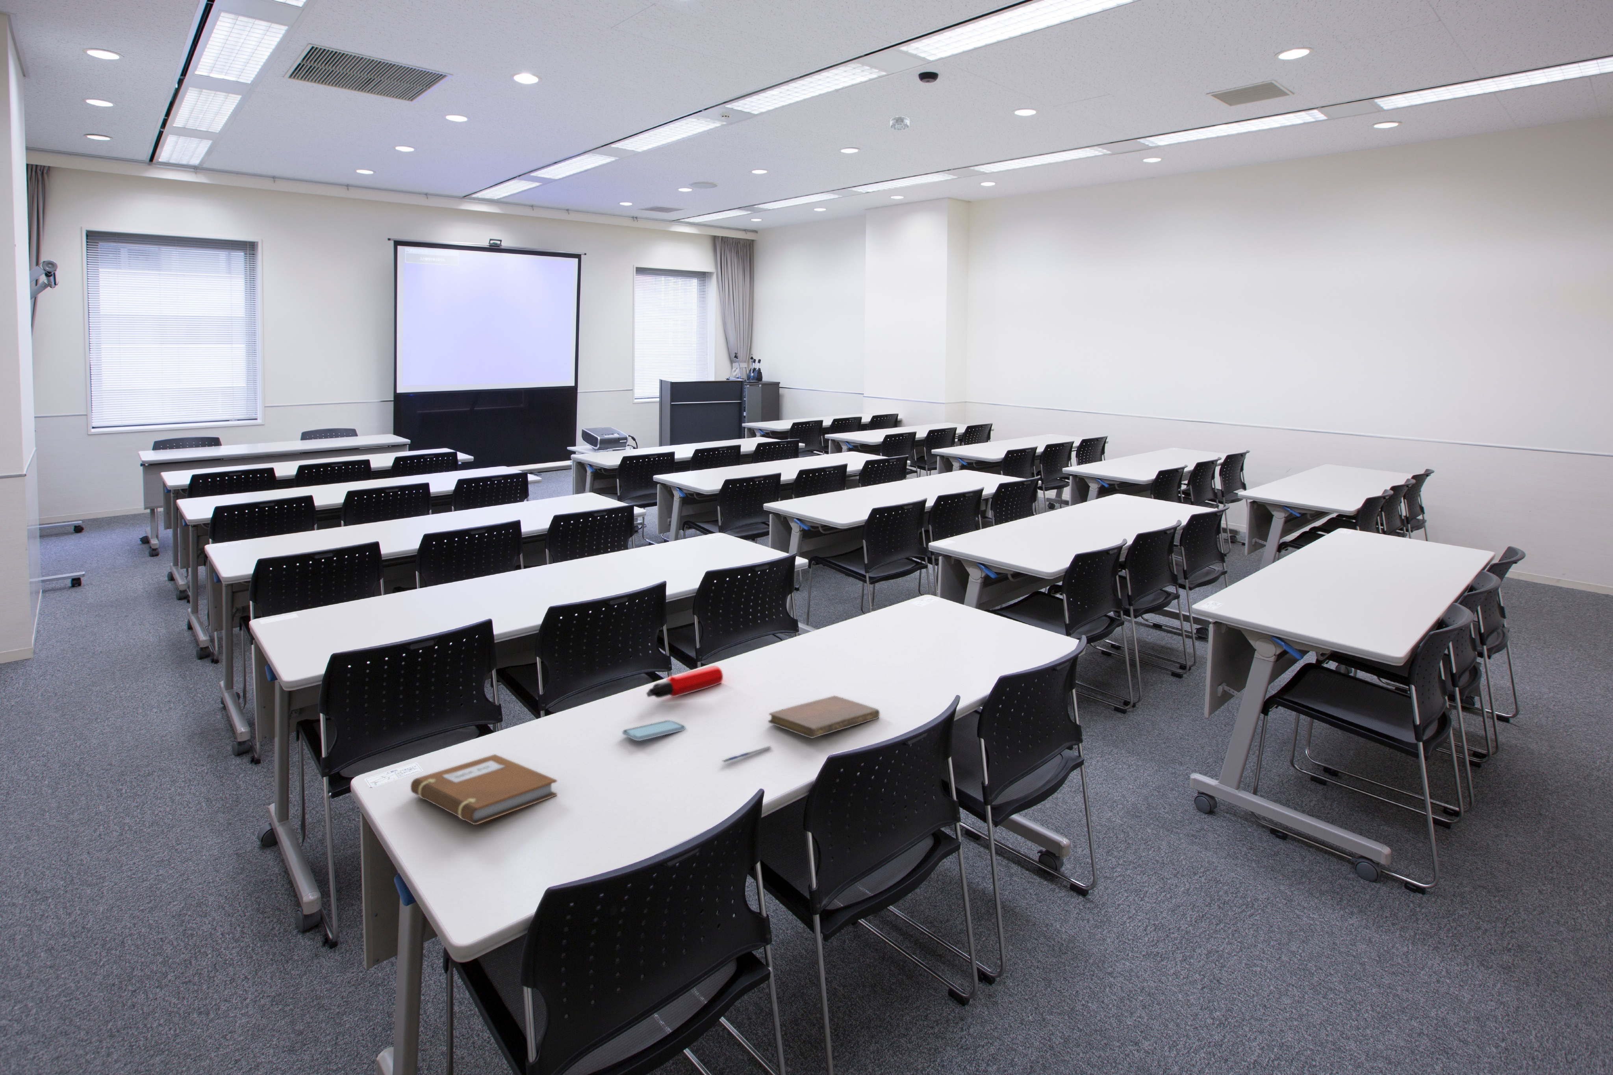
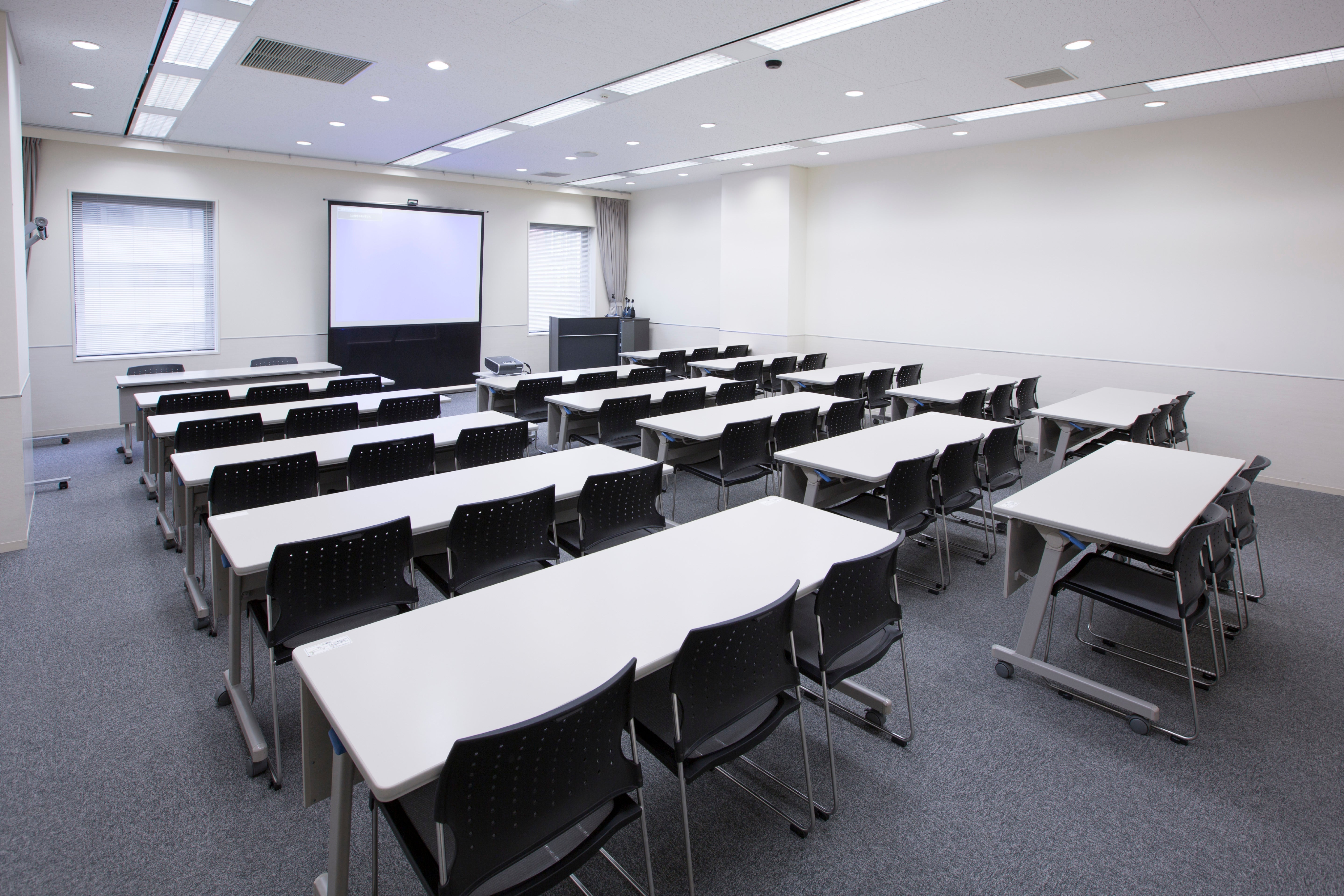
- smoke detector (899, 122)
- water bottle (684, 683)
- smartphone (654, 729)
- notebook (825, 715)
- pen (748, 753)
- notebook (482, 787)
